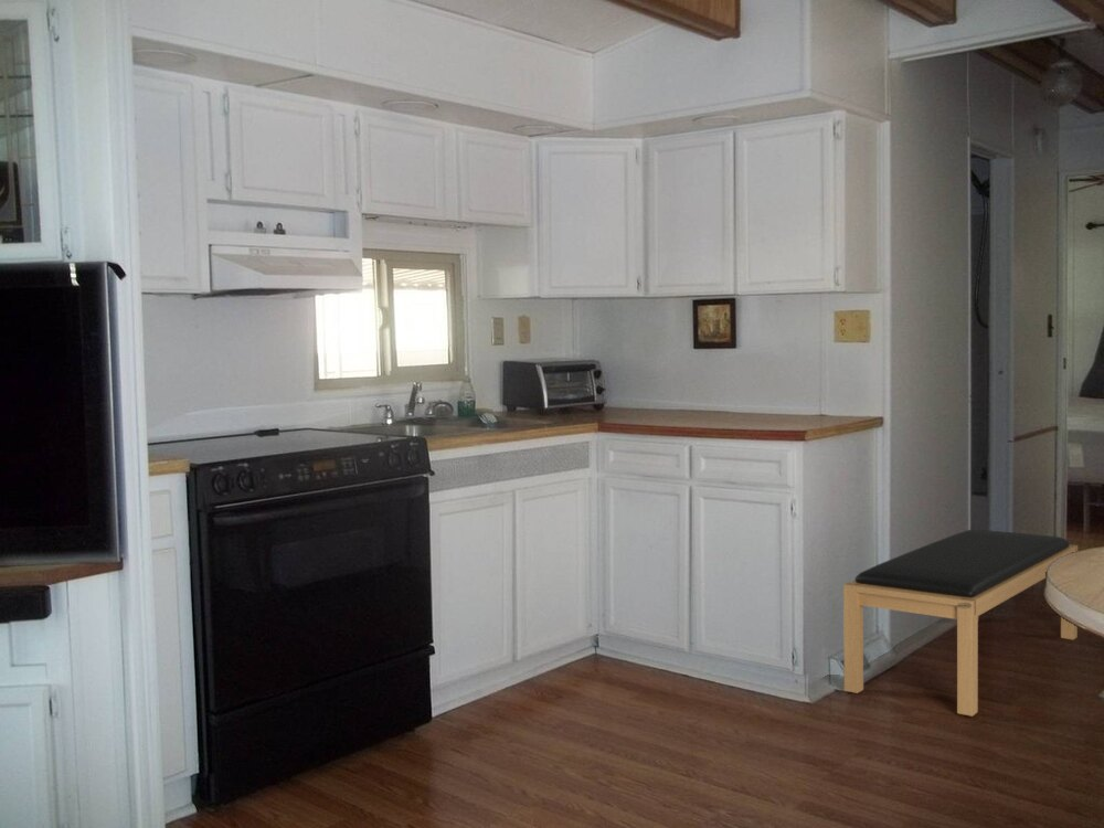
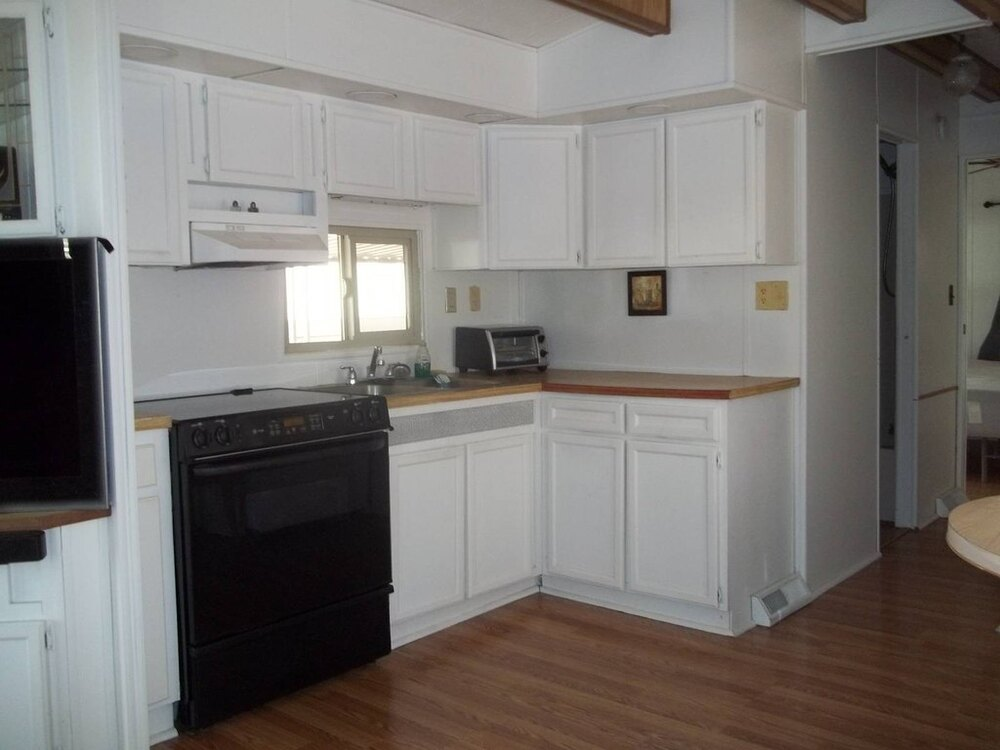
- bench (968, 606)
